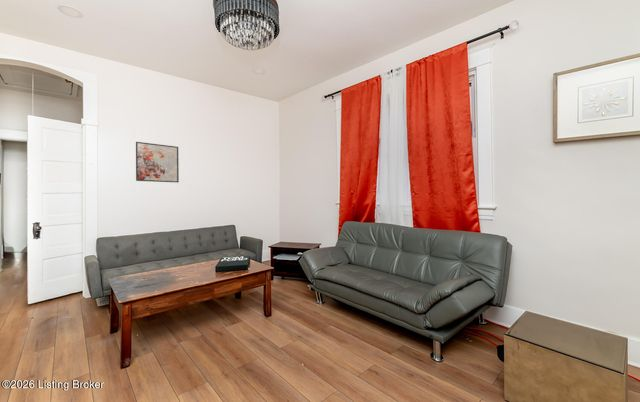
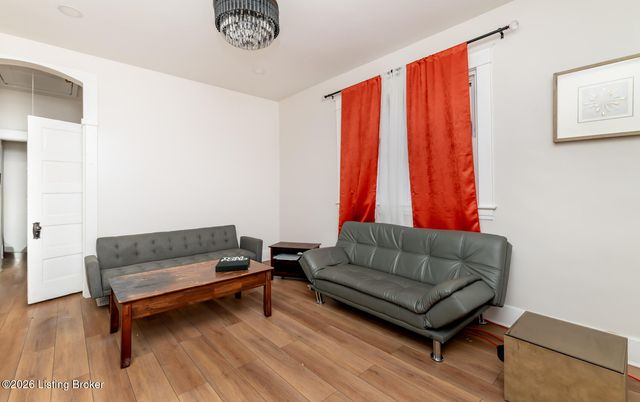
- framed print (158, 163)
